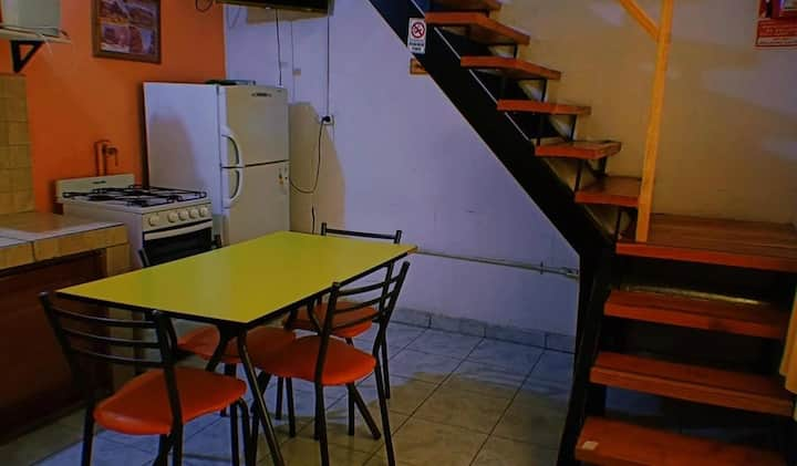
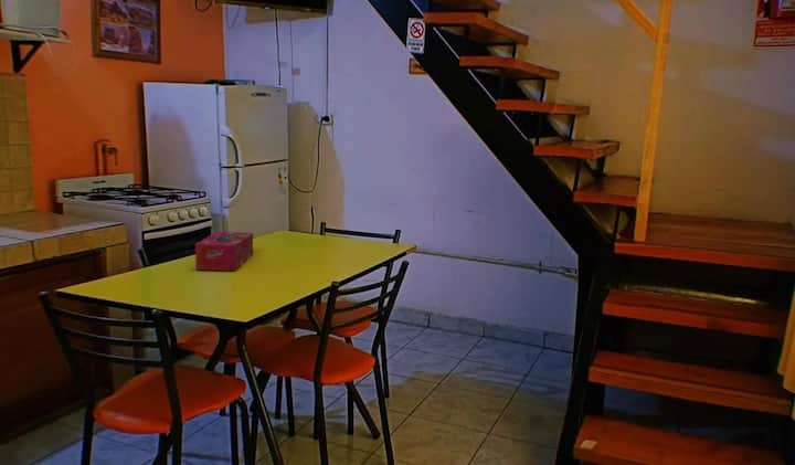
+ tissue box (225, 250)
